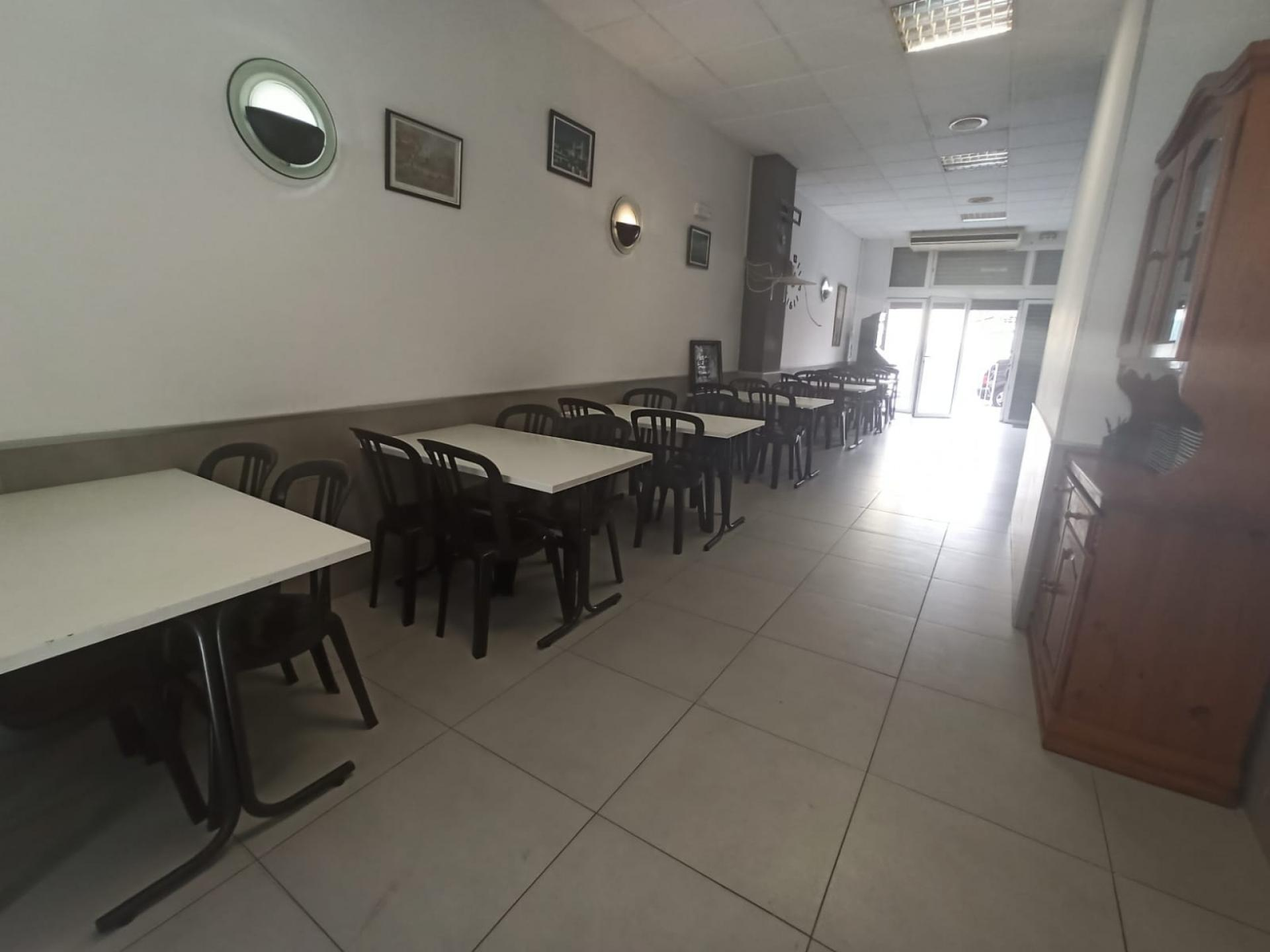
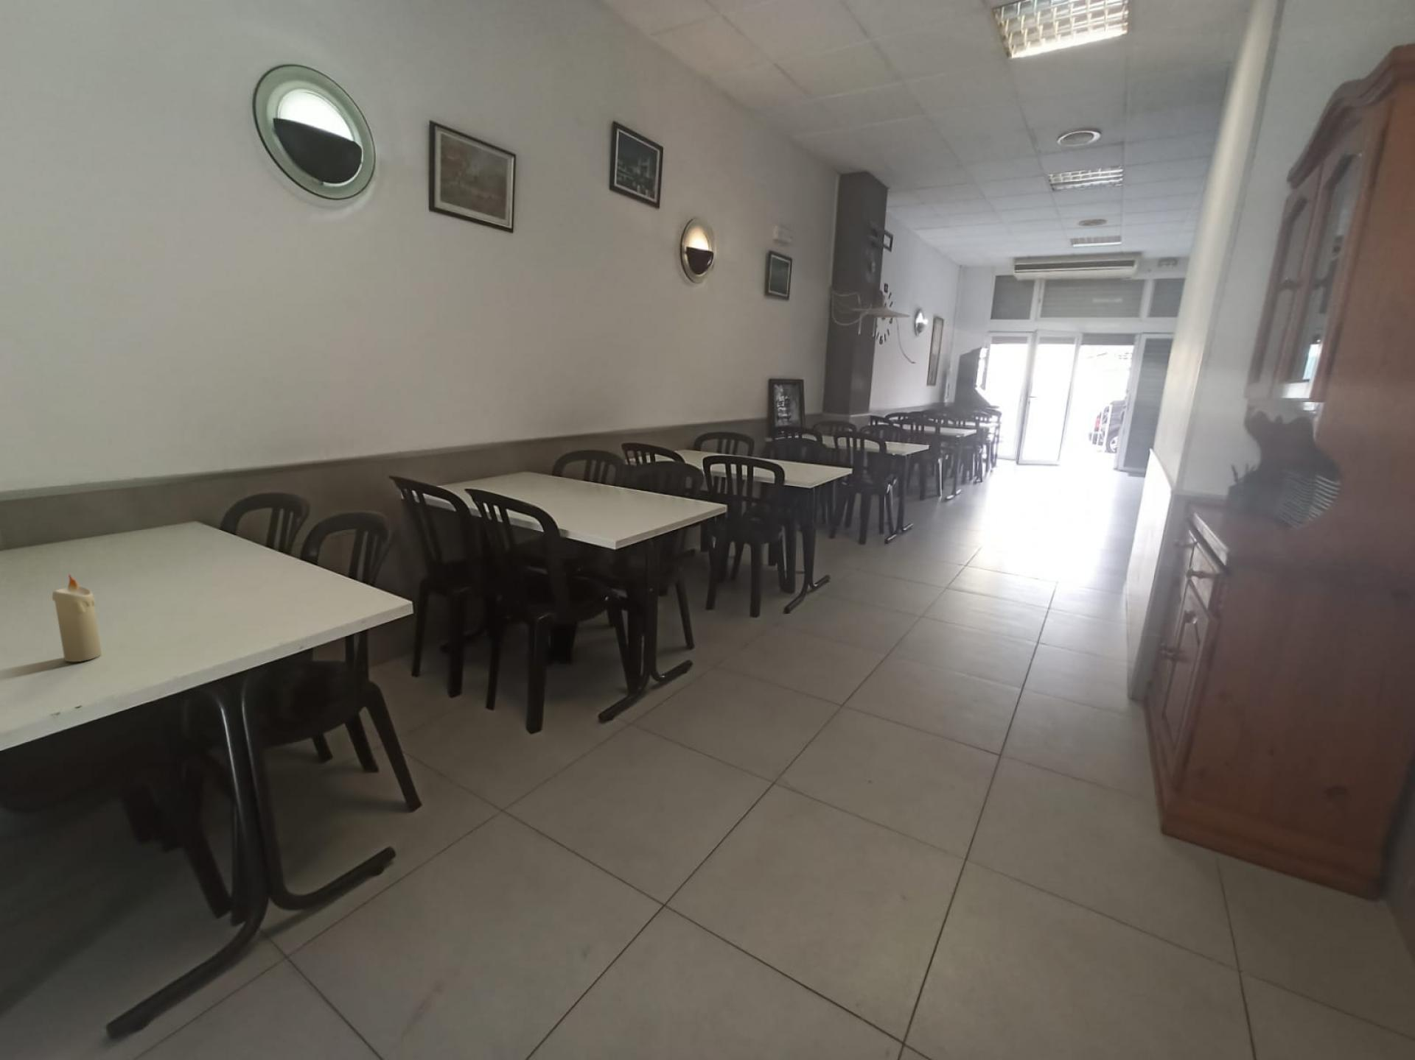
+ candle (77, 616)
